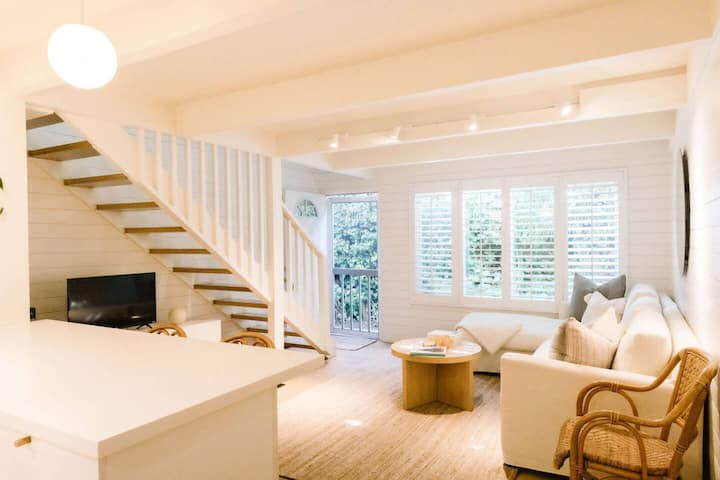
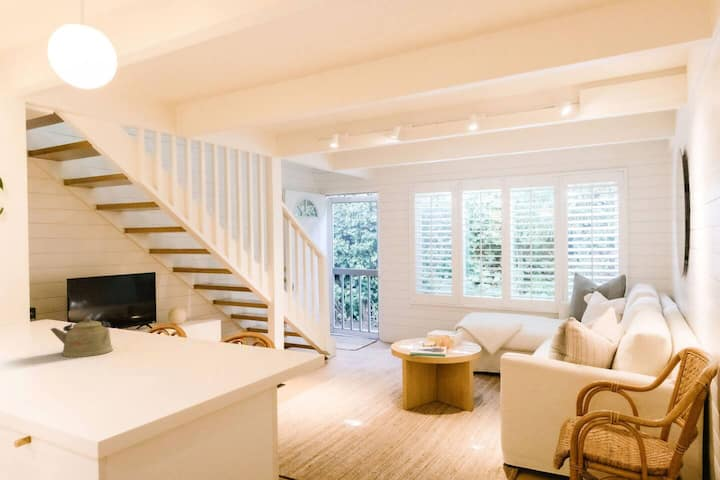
+ kettle (82, 334)
